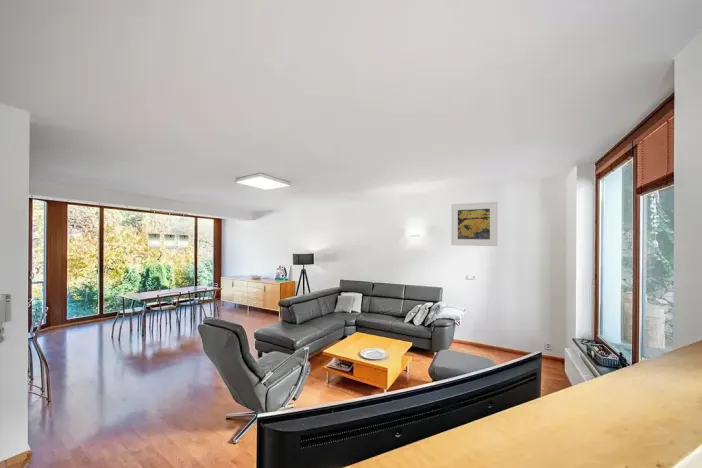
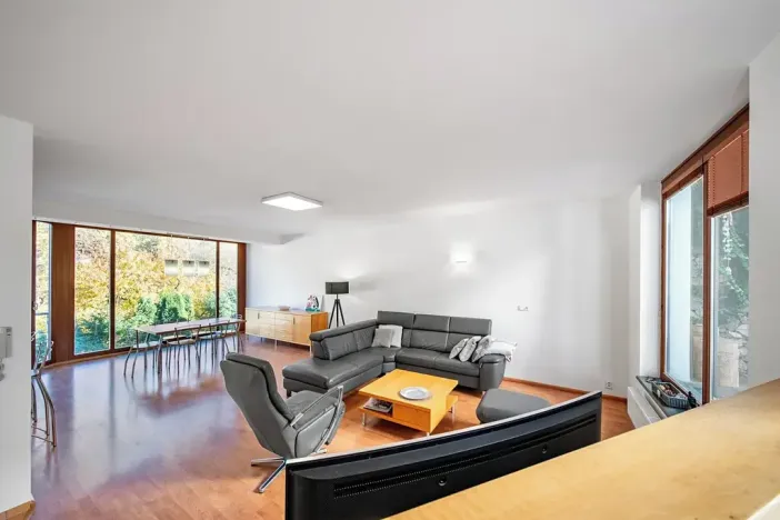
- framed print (473, 224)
